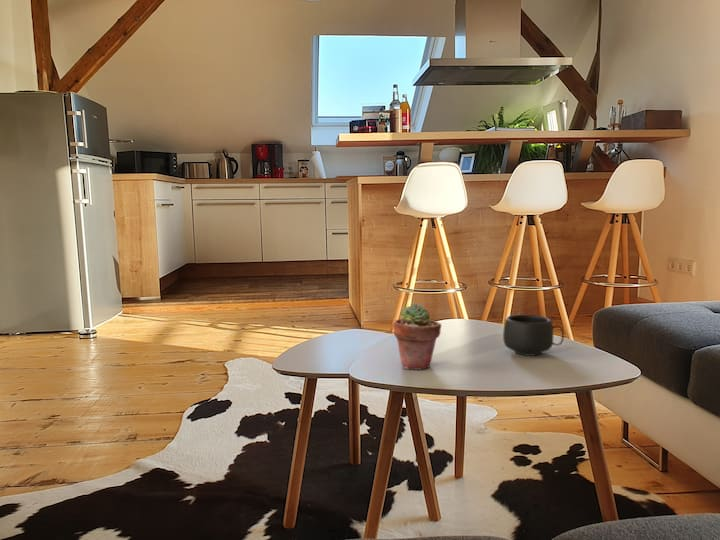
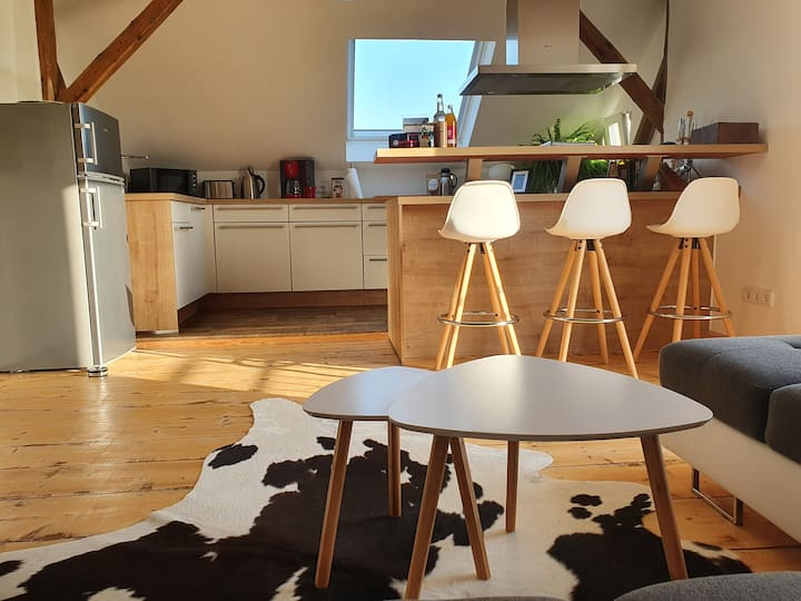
- mug (533, 335)
- potted succulent (416, 334)
